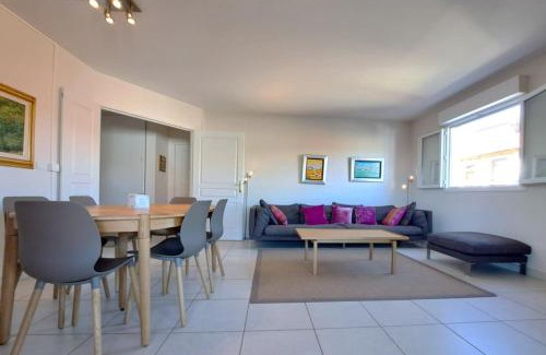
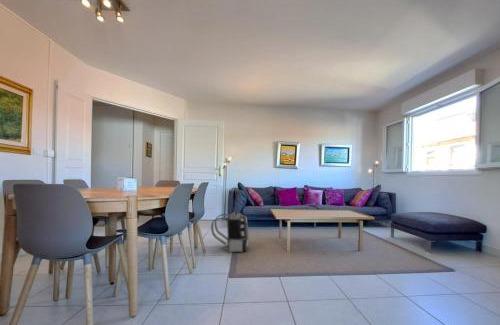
+ backpack (230, 230)
